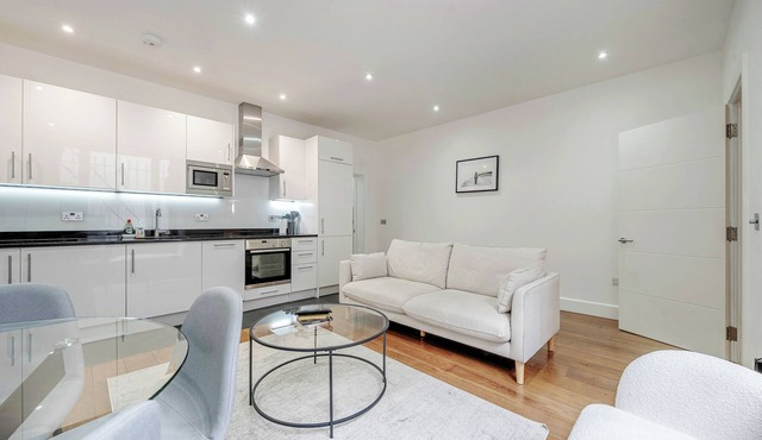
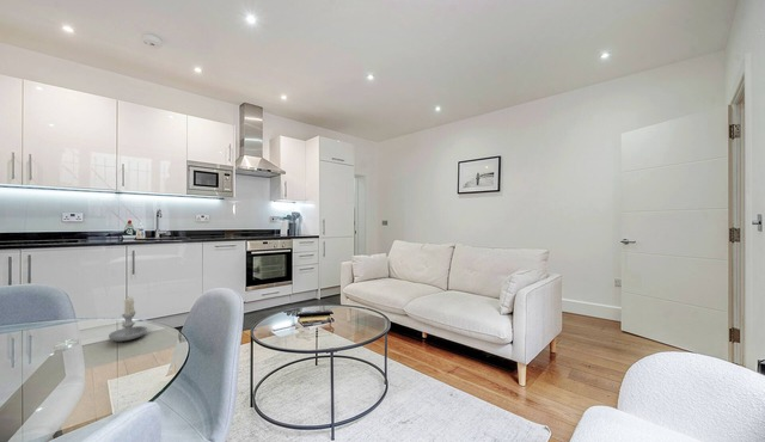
+ candle (128, 317)
